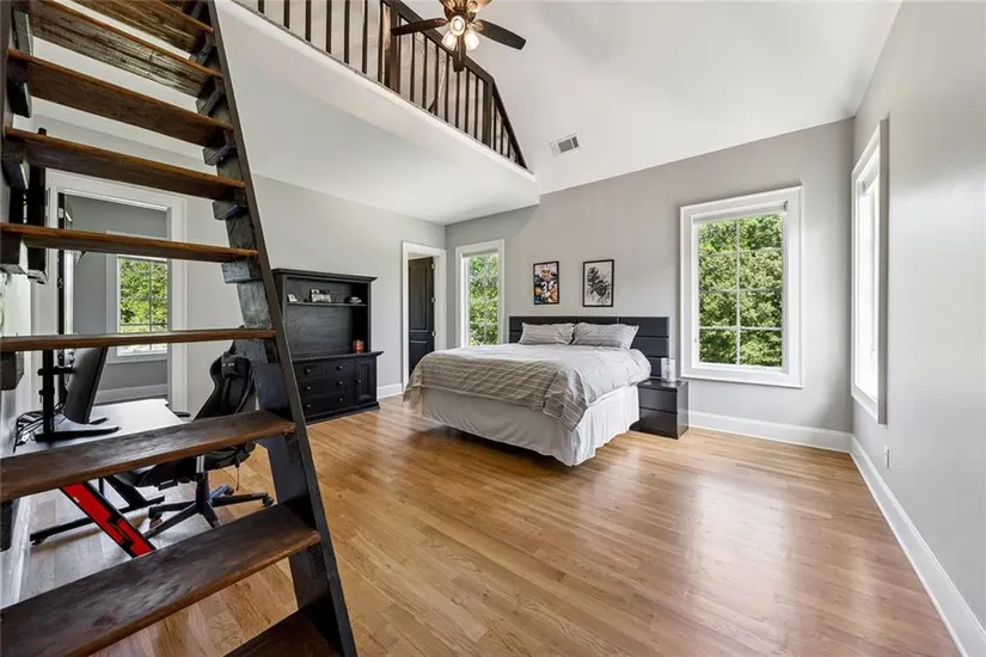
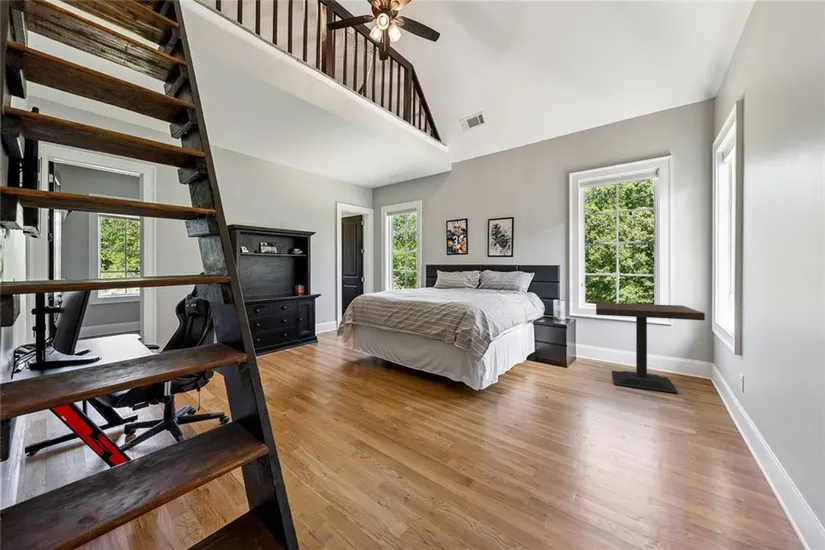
+ side table (641, 344)
